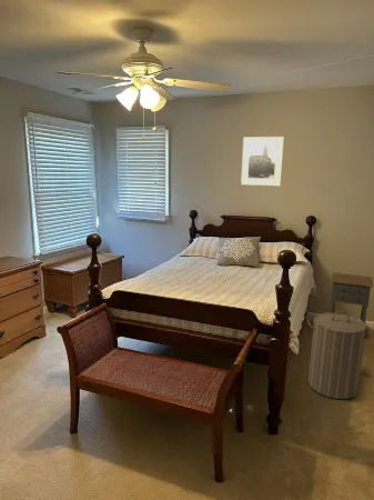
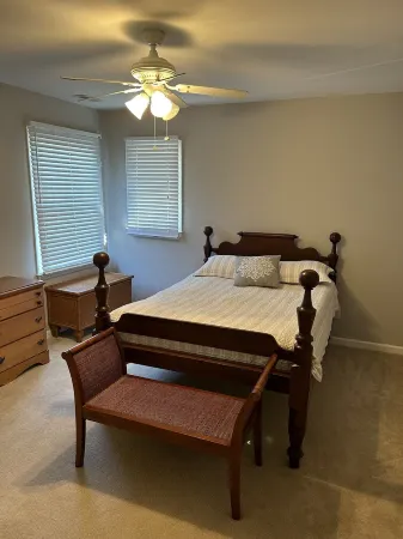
- laundry hamper (336, 349)
- nightstand (348, 302)
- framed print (262, 161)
